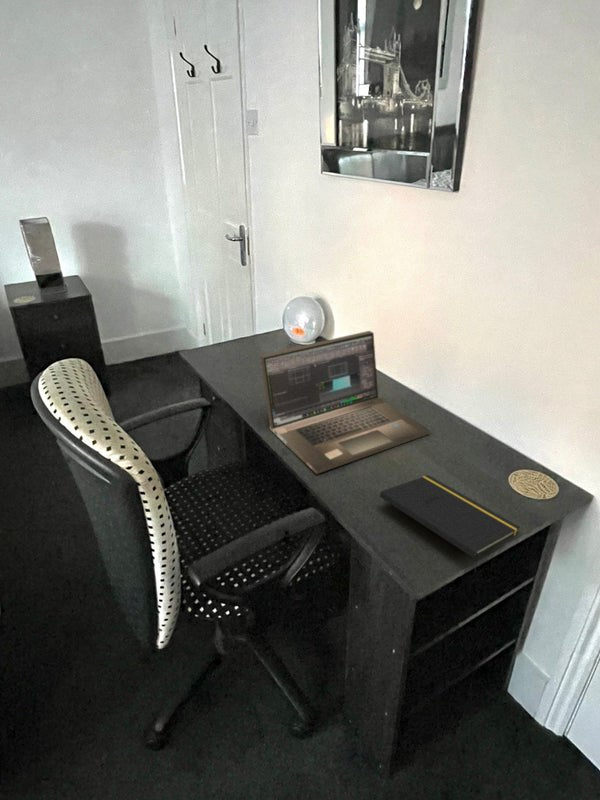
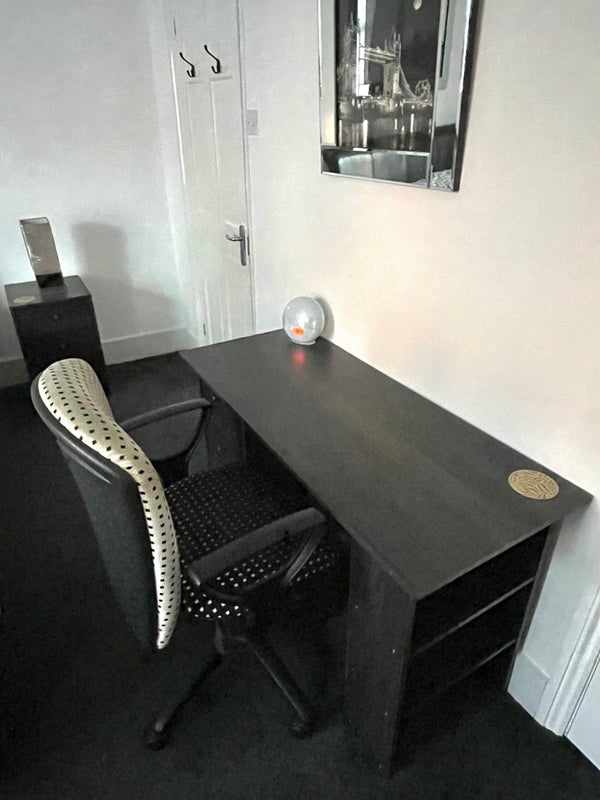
- notepad (448, 511)
- laptop (345, 395)
